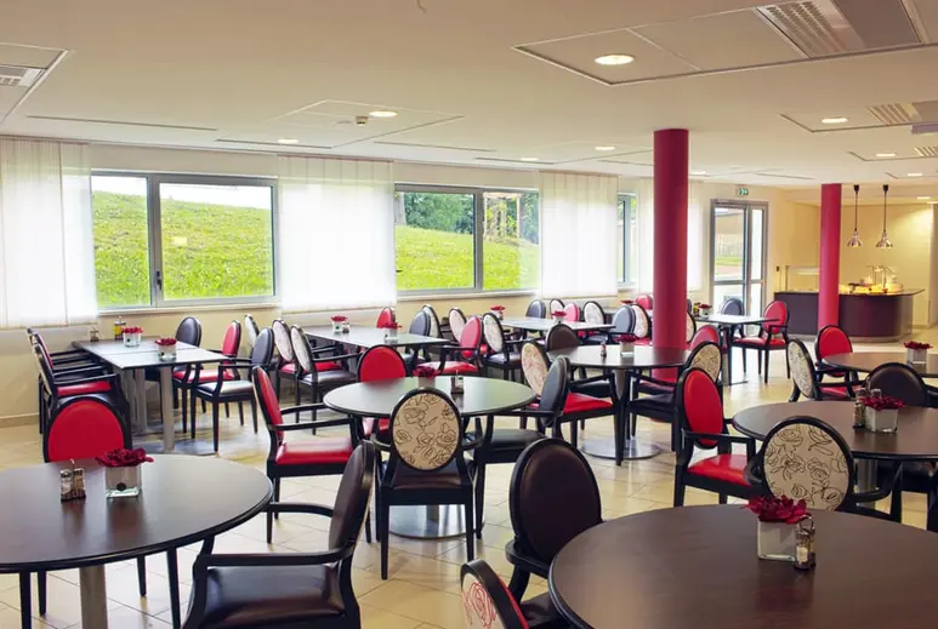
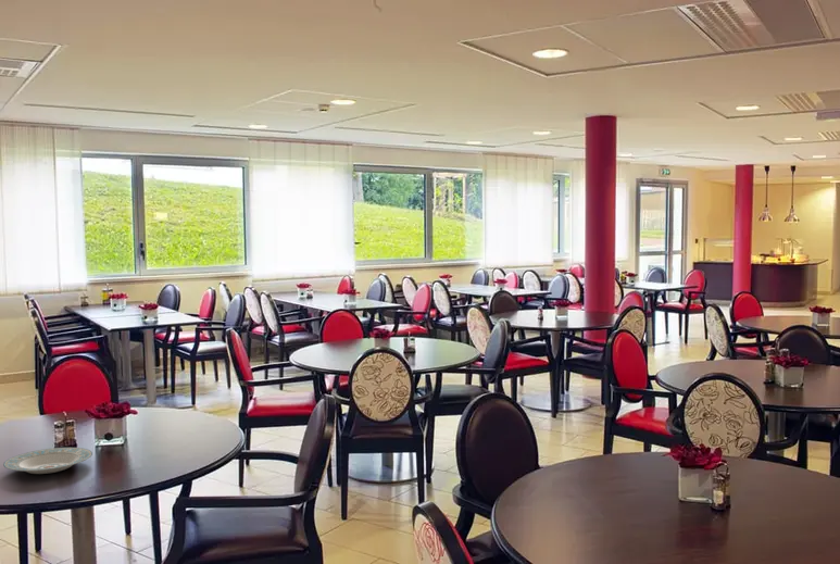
+ plate (49, 463)
